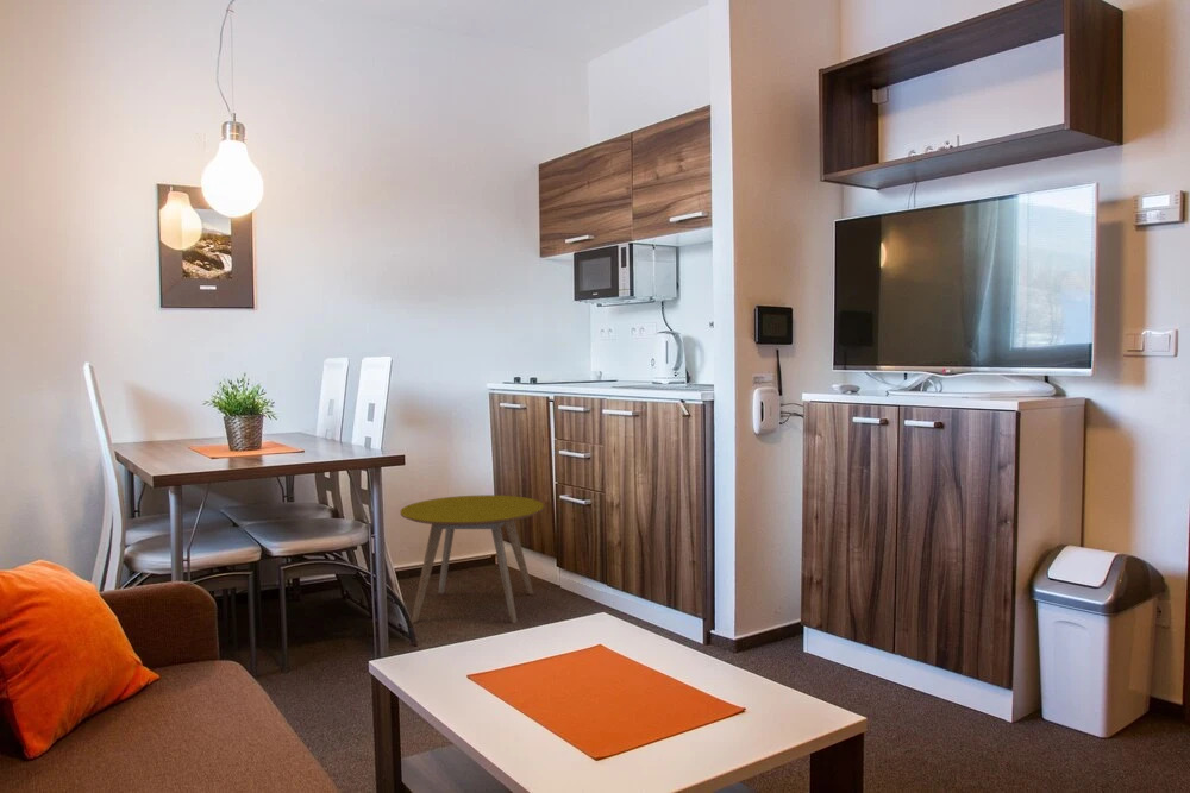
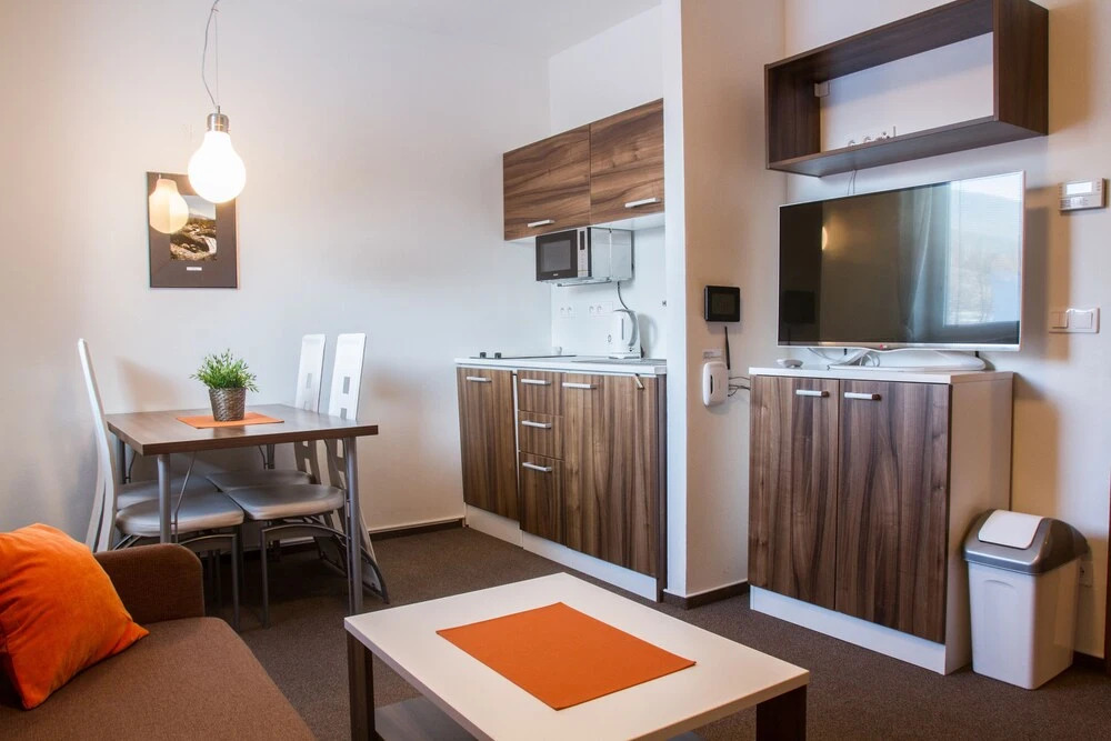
- side table (496, 554)
